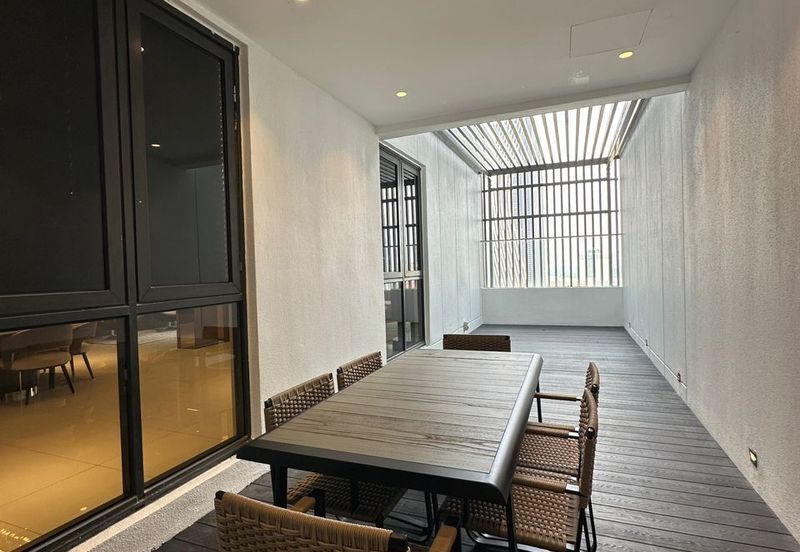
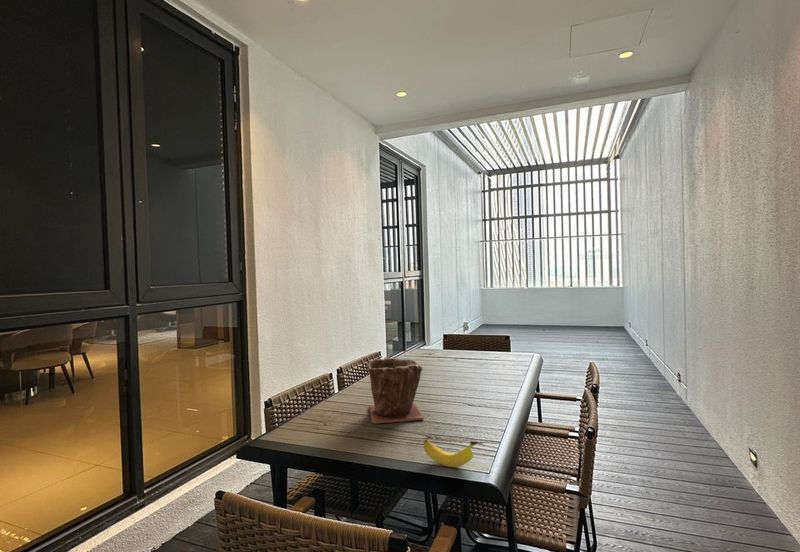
+ plant pot (394, 387)
+ banana (450, 453)
